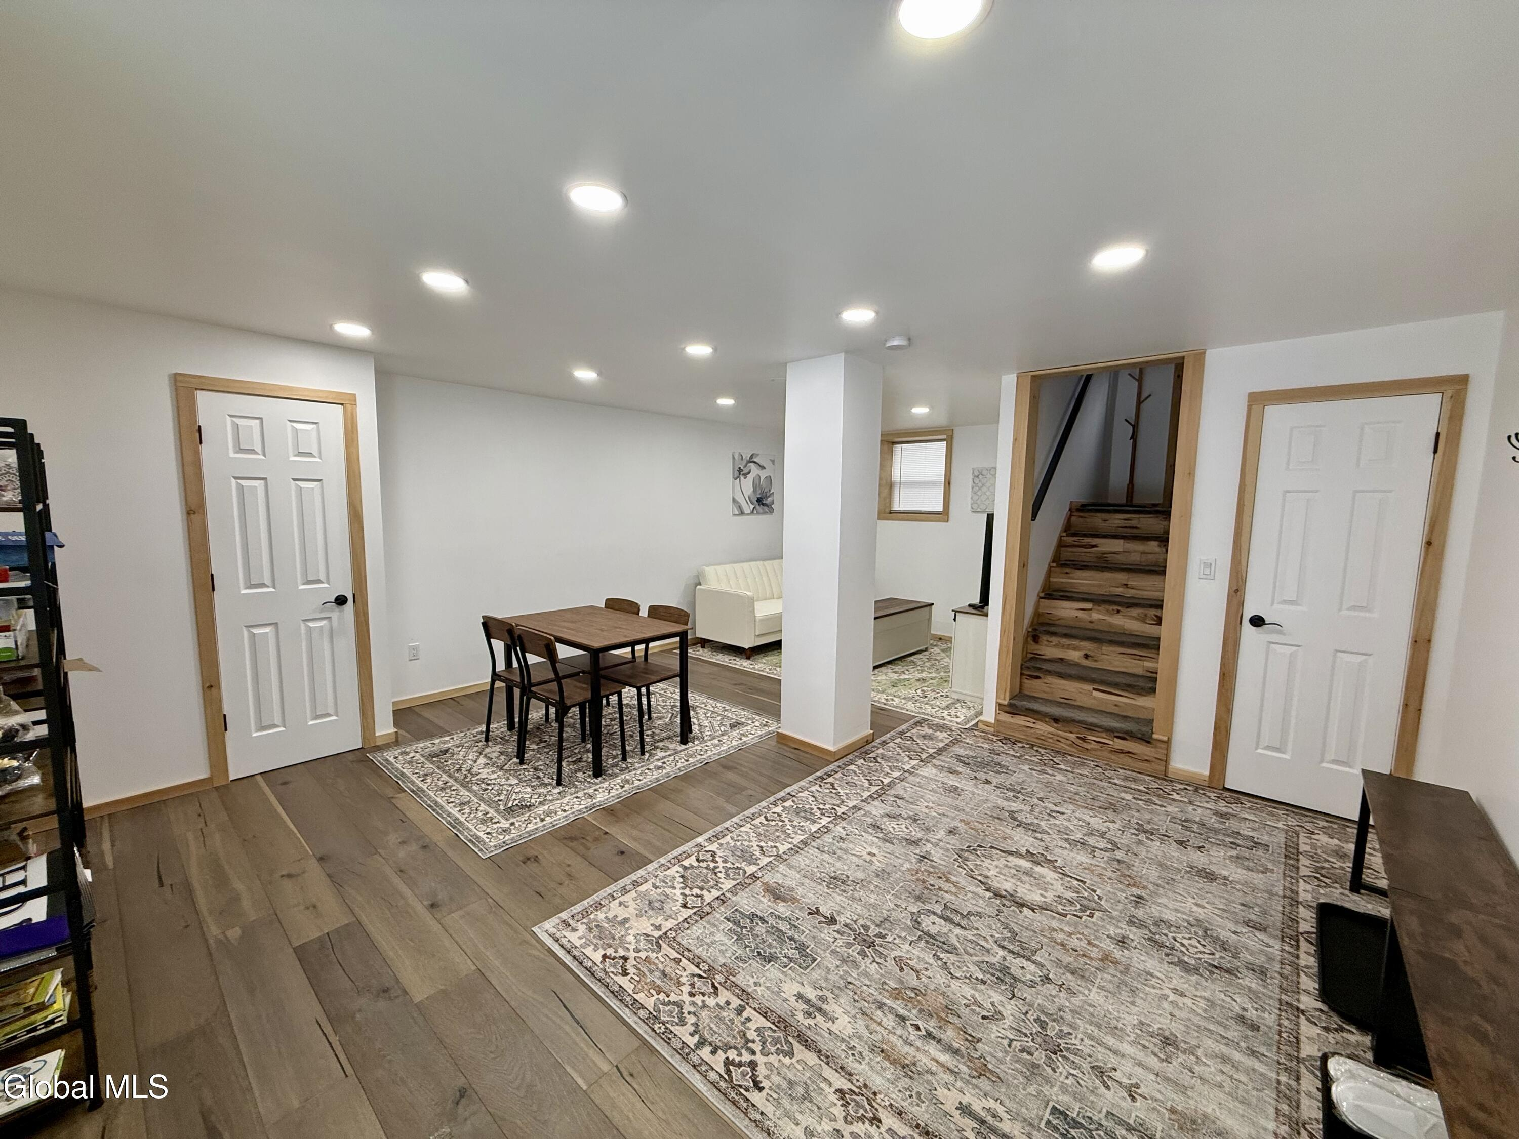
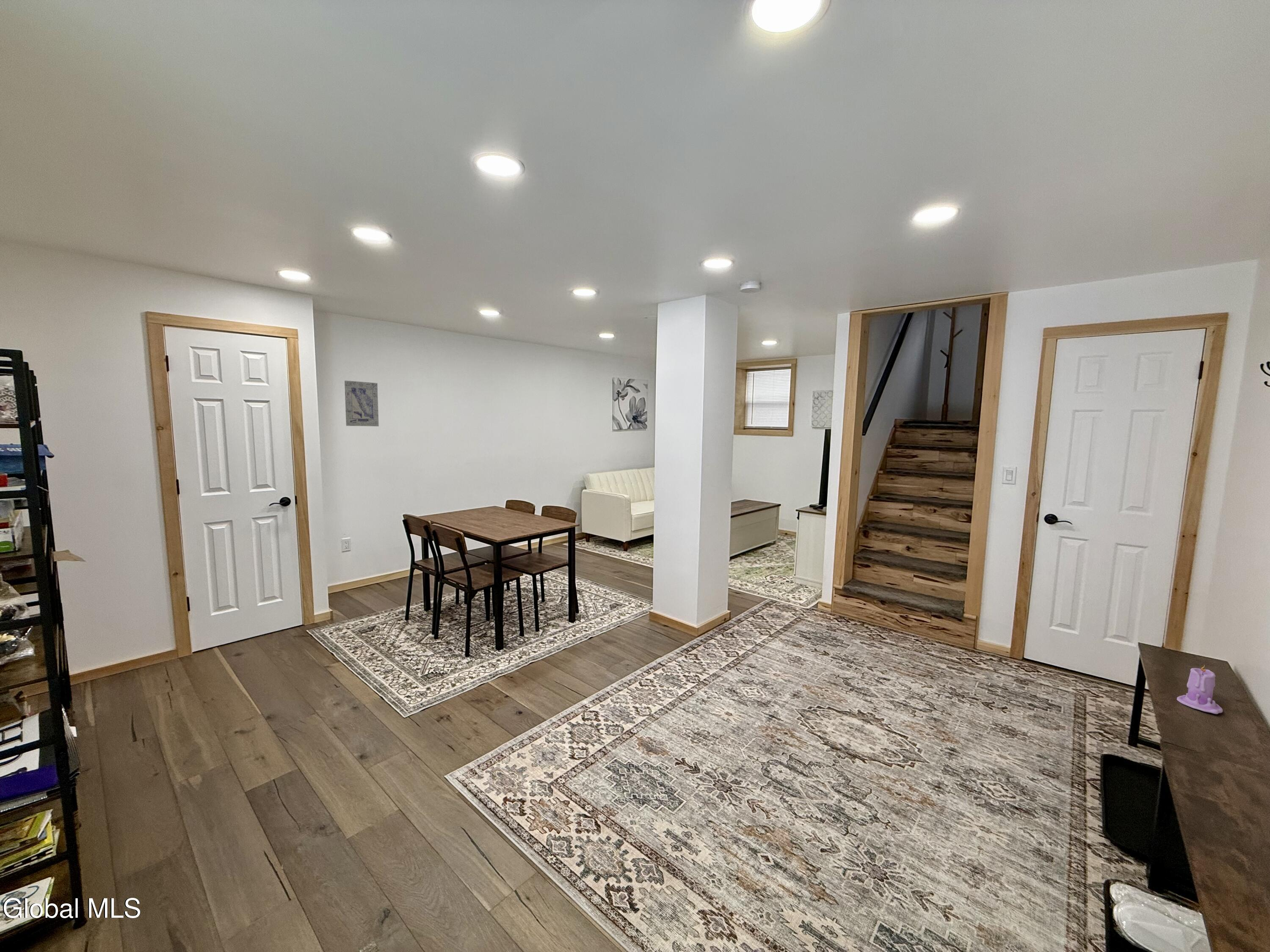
+ wall art (362, 404)
+ candle (1202, 685)
